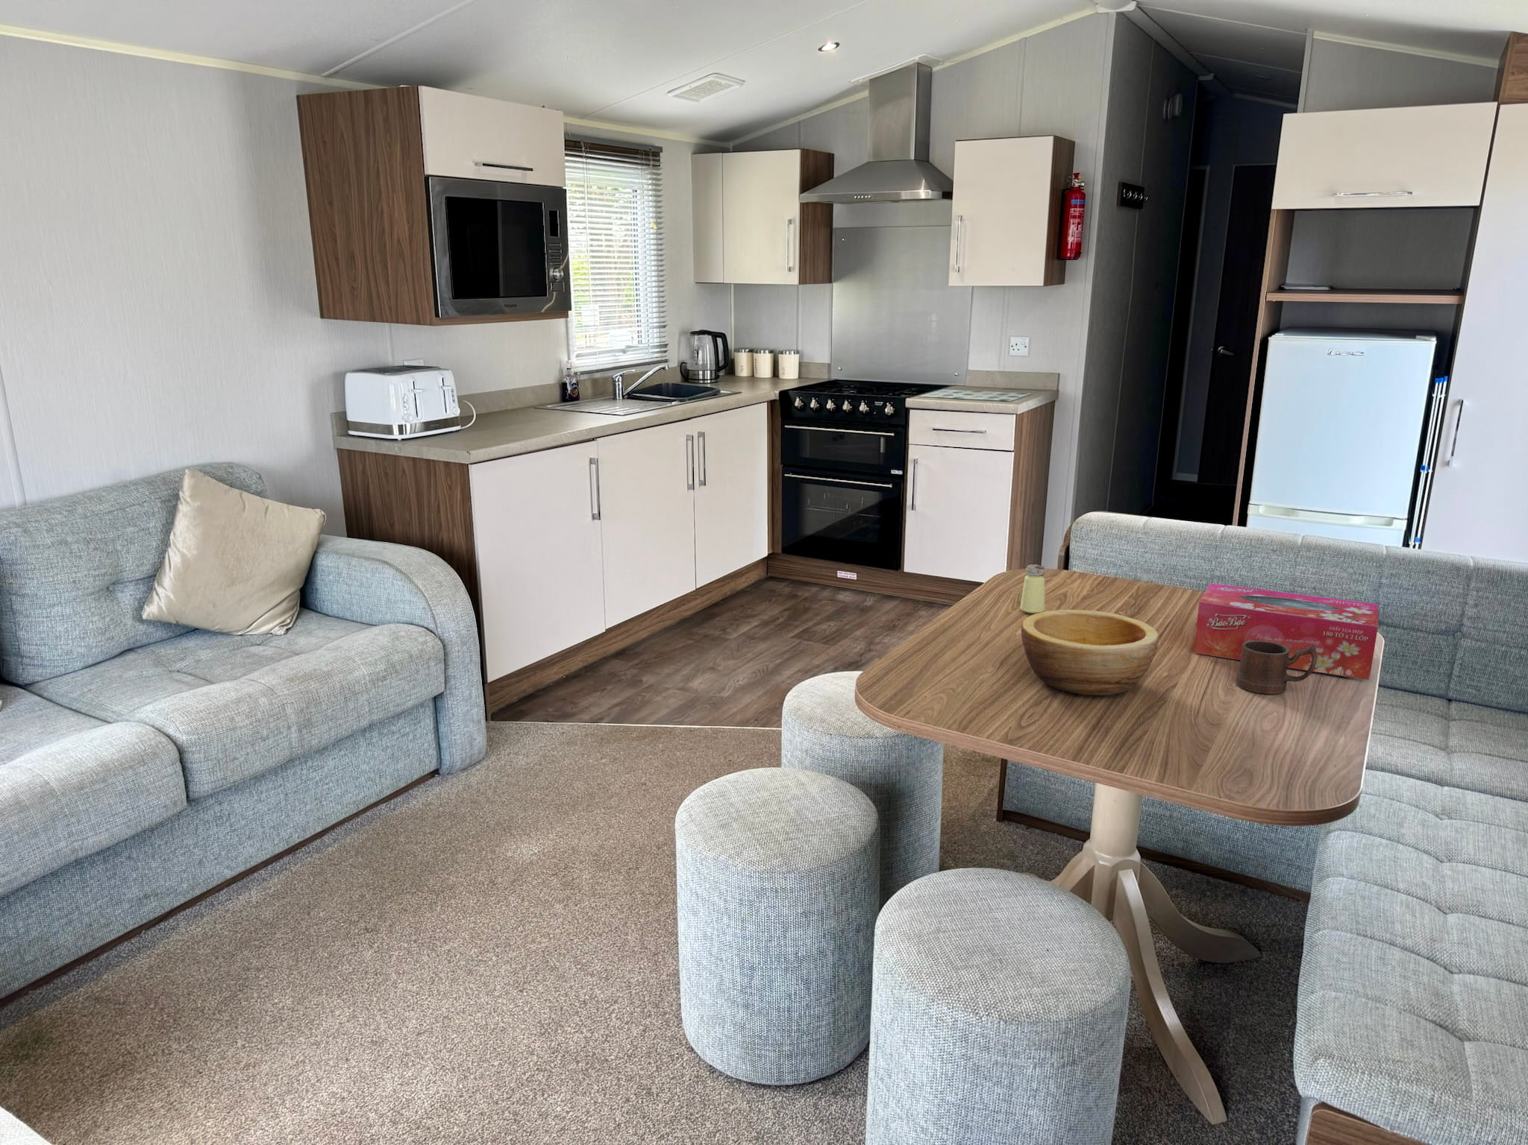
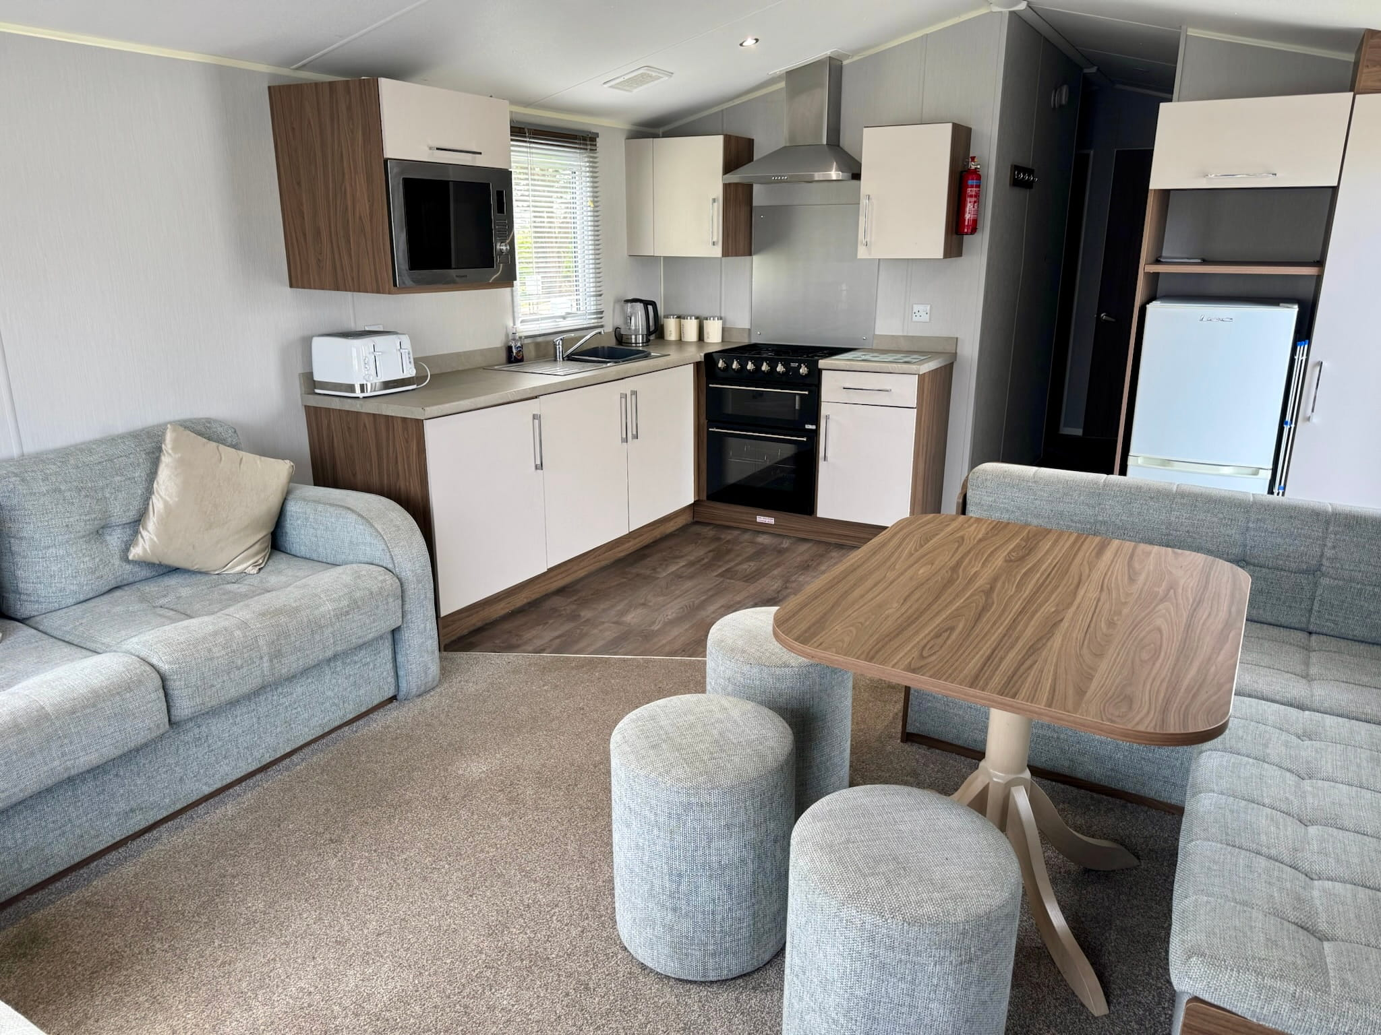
- bowl (1086, 654)
- saltshaker (1034, 588)
- mug (1277, 664)
- tissue box (1285, 628)
